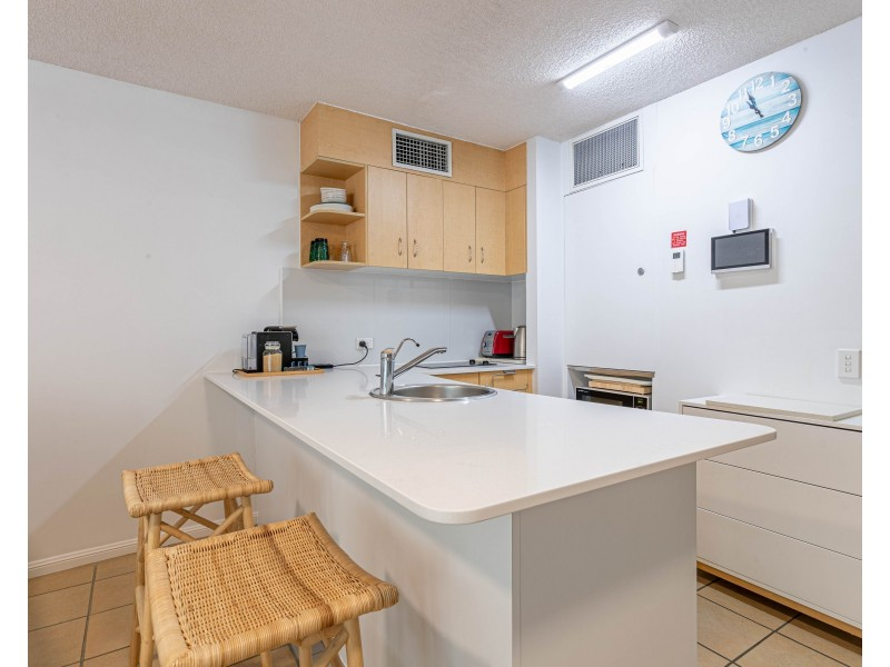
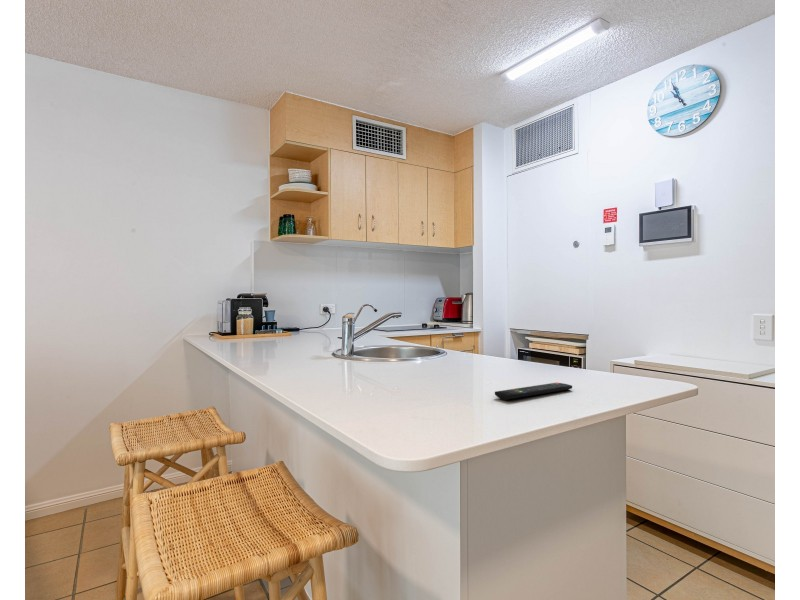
+ remote control (535, 391)
